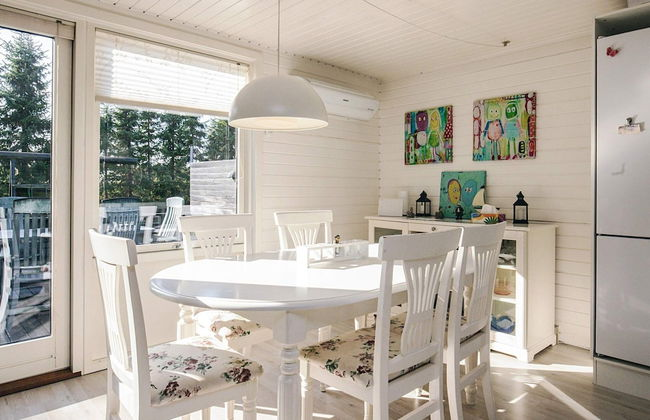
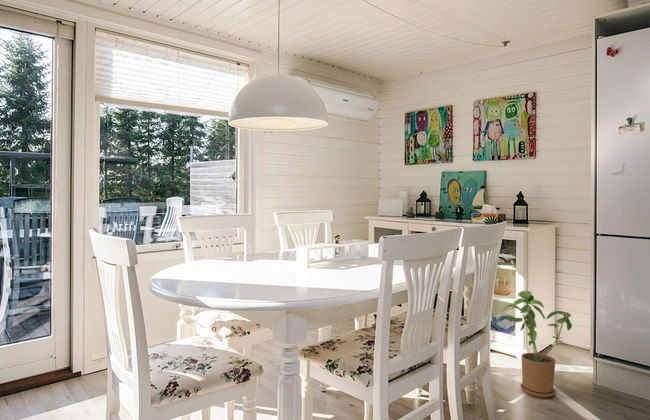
+ house plant (533, 340)
